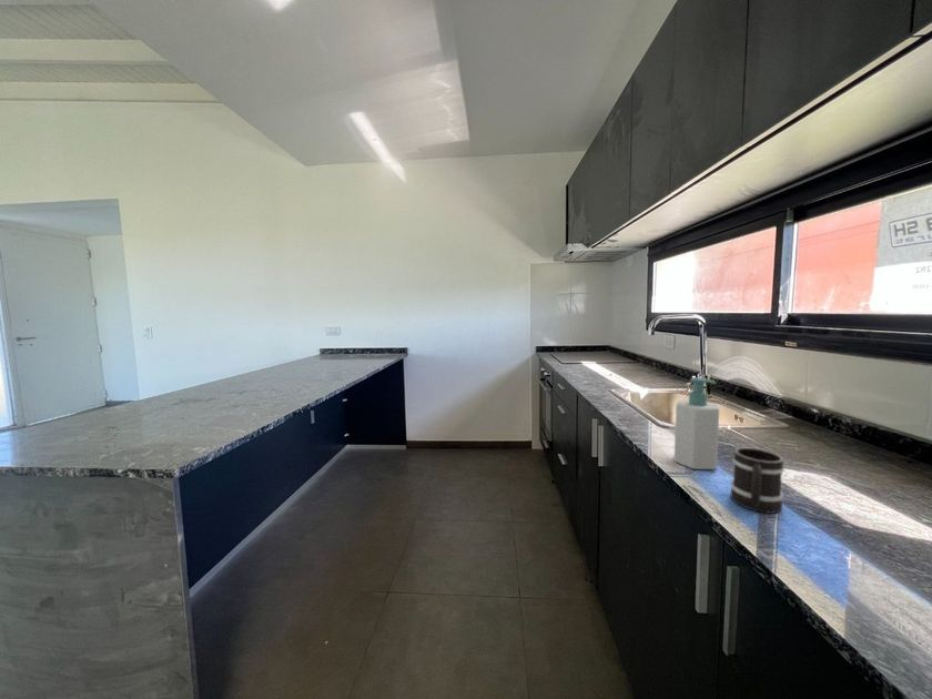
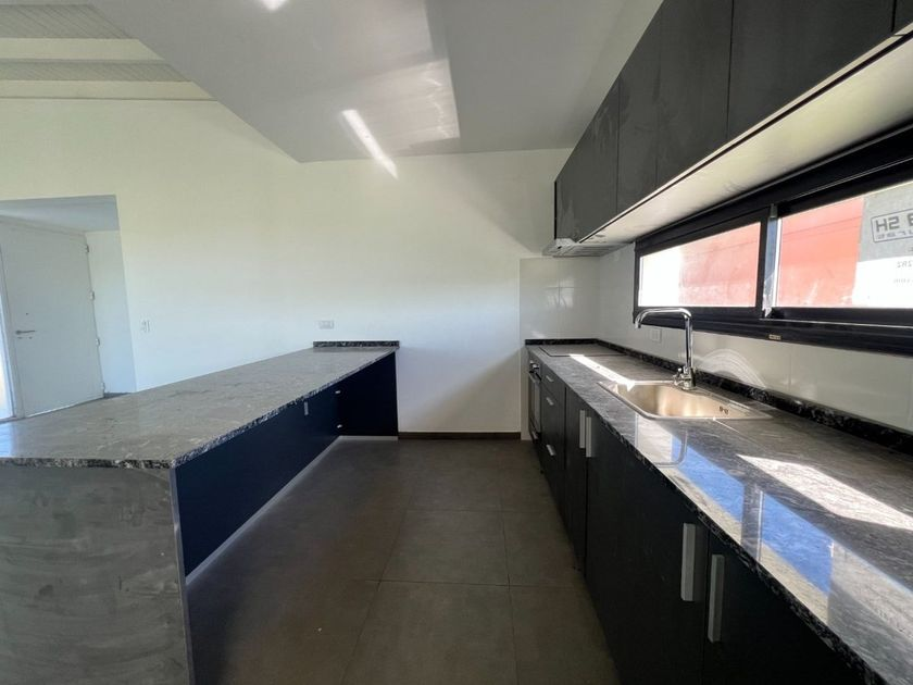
- soap bottle (697, 421)
- mug (756, 480)
